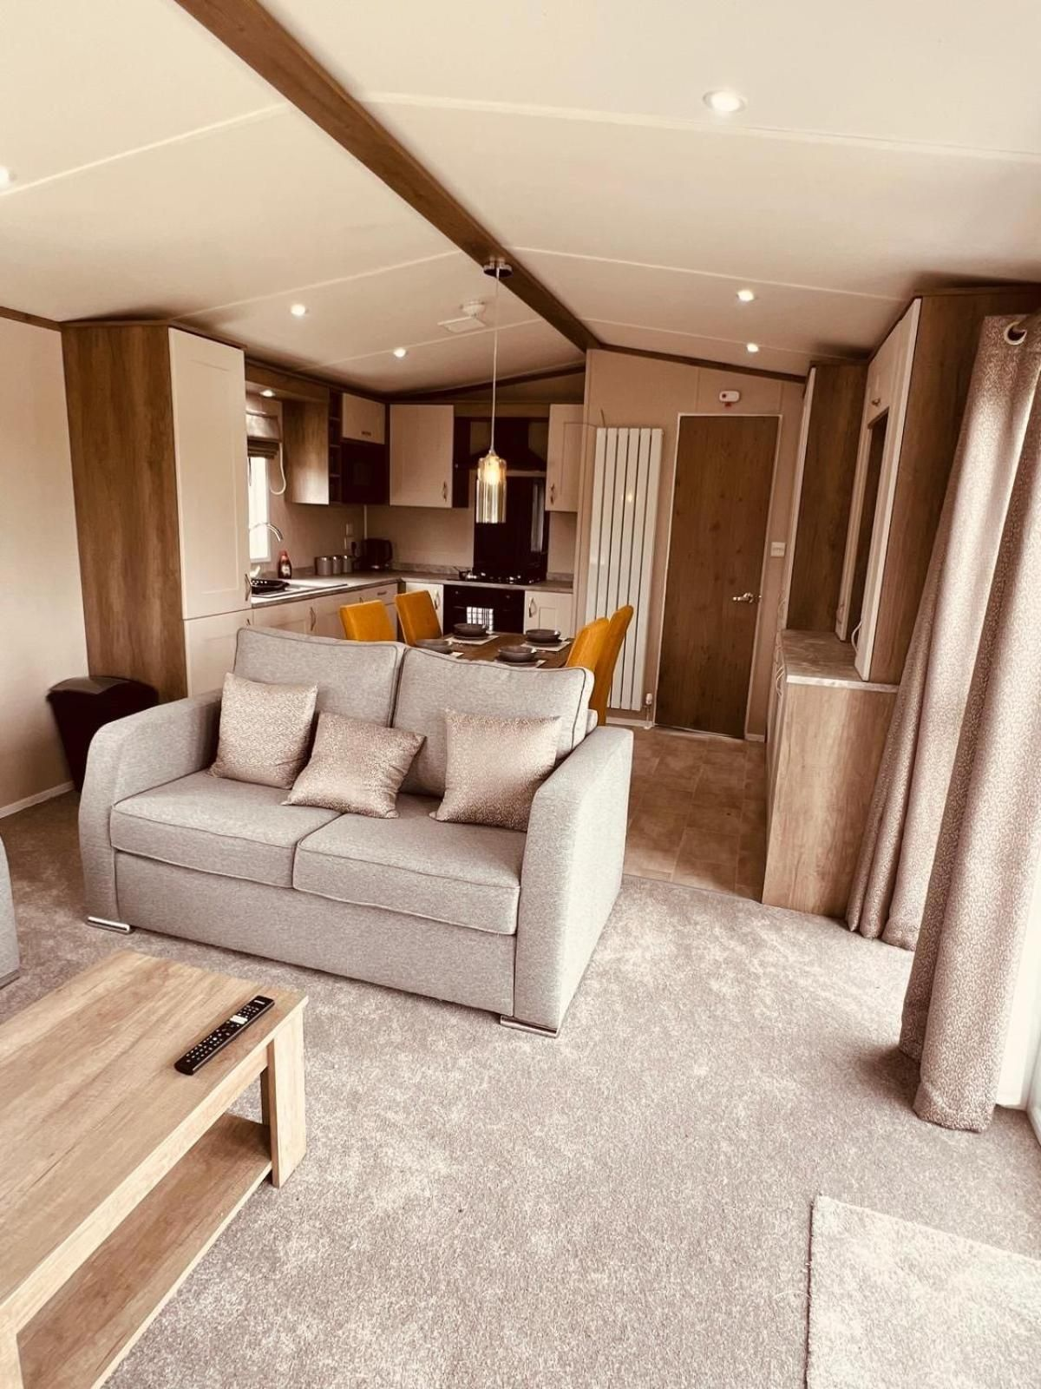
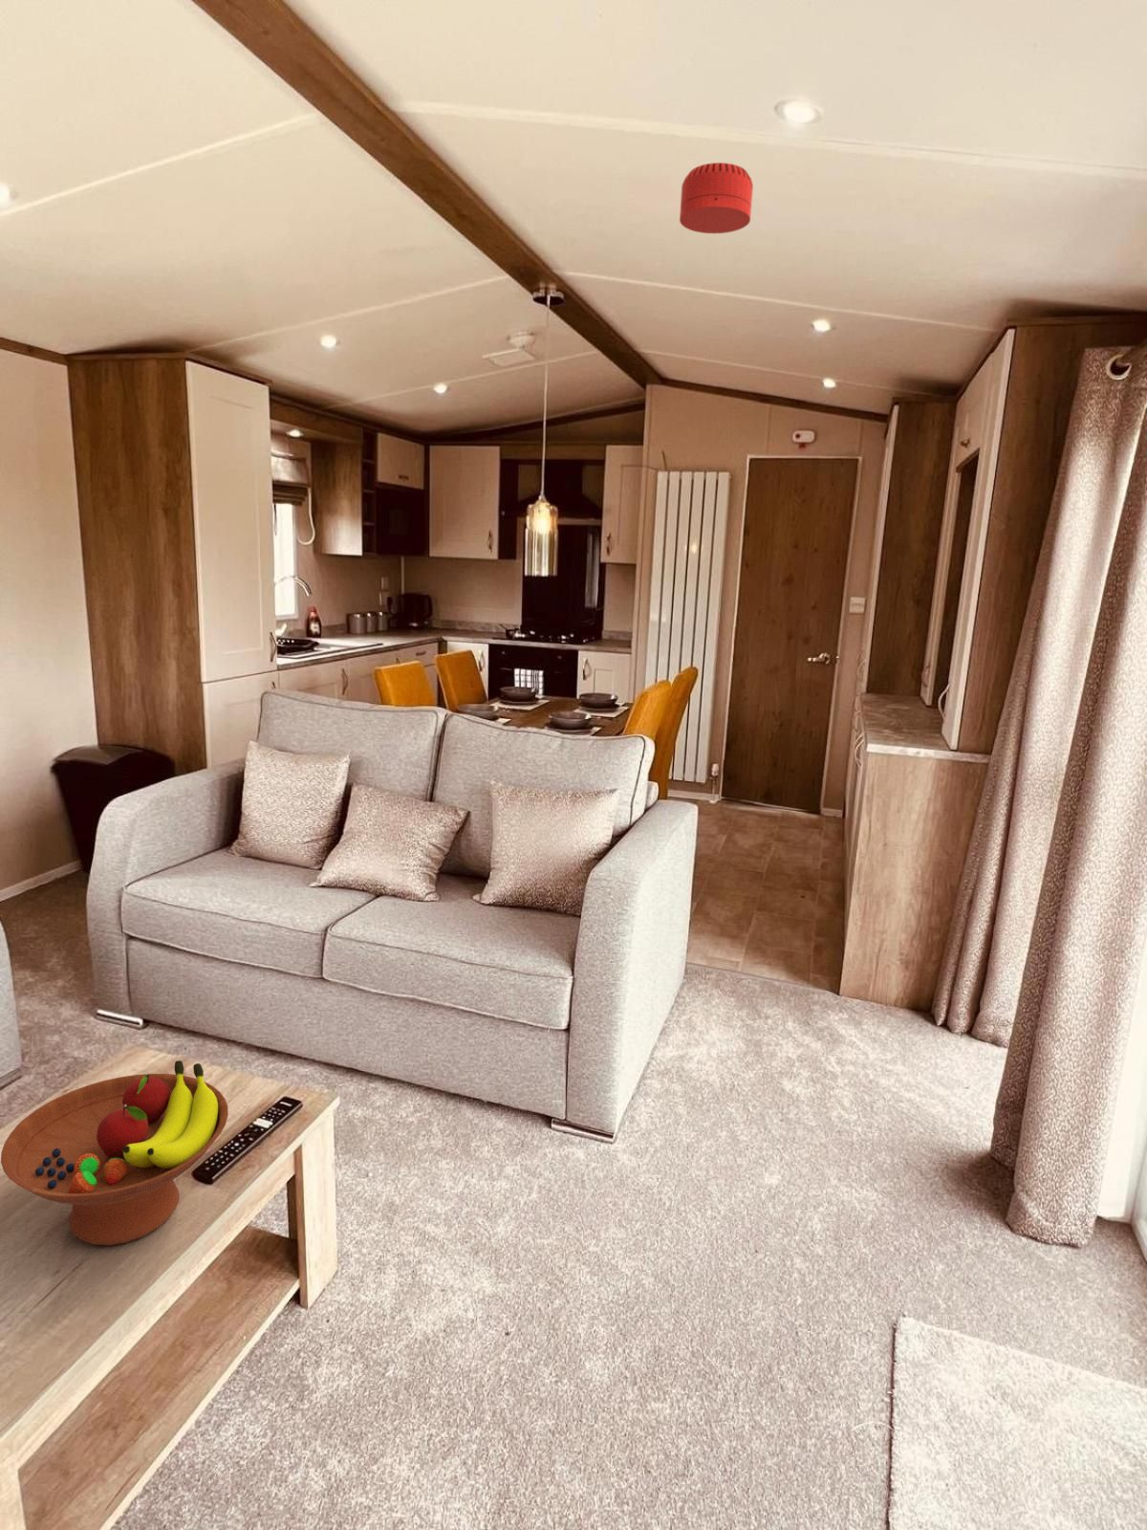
+ smoke detector (716, 198)
+ fruit bowl (122, 1154)
